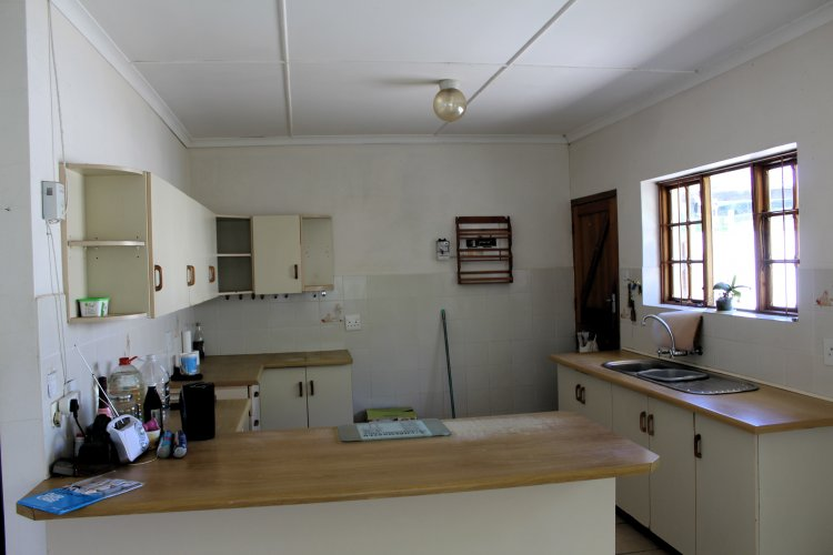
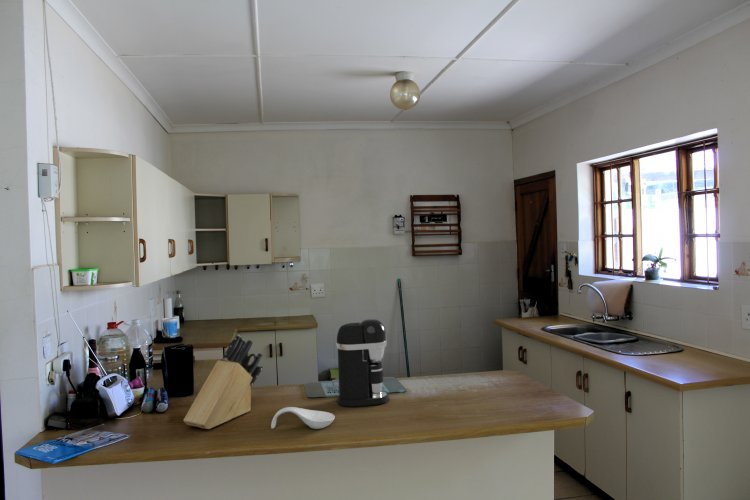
+ coffee maker (362, 360)
+ knife block (226, 377)
+ spoon rest (303, 417)
